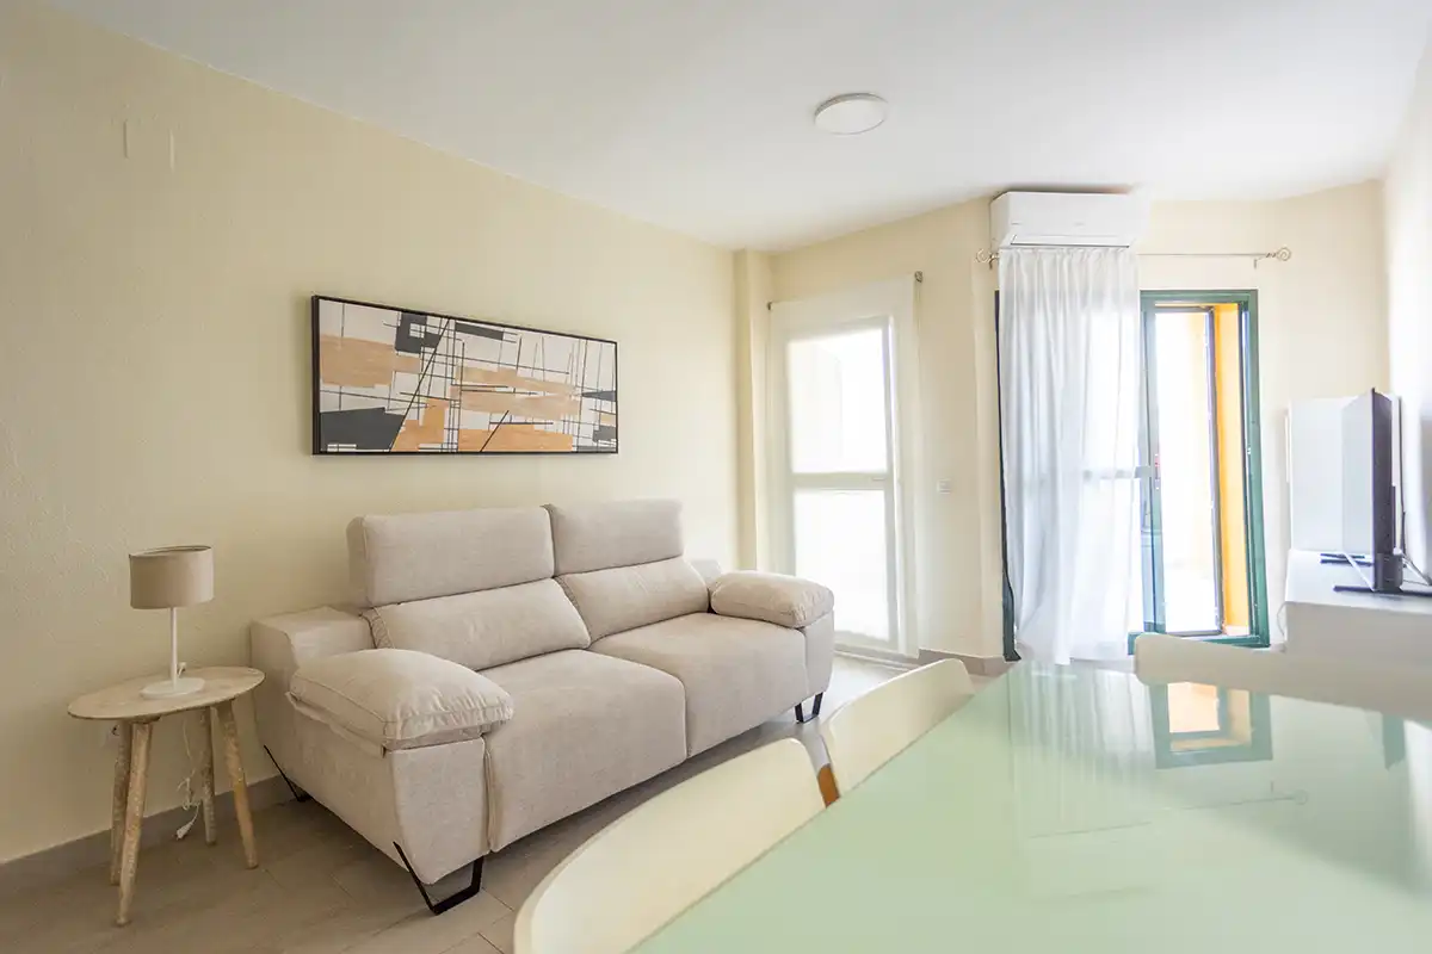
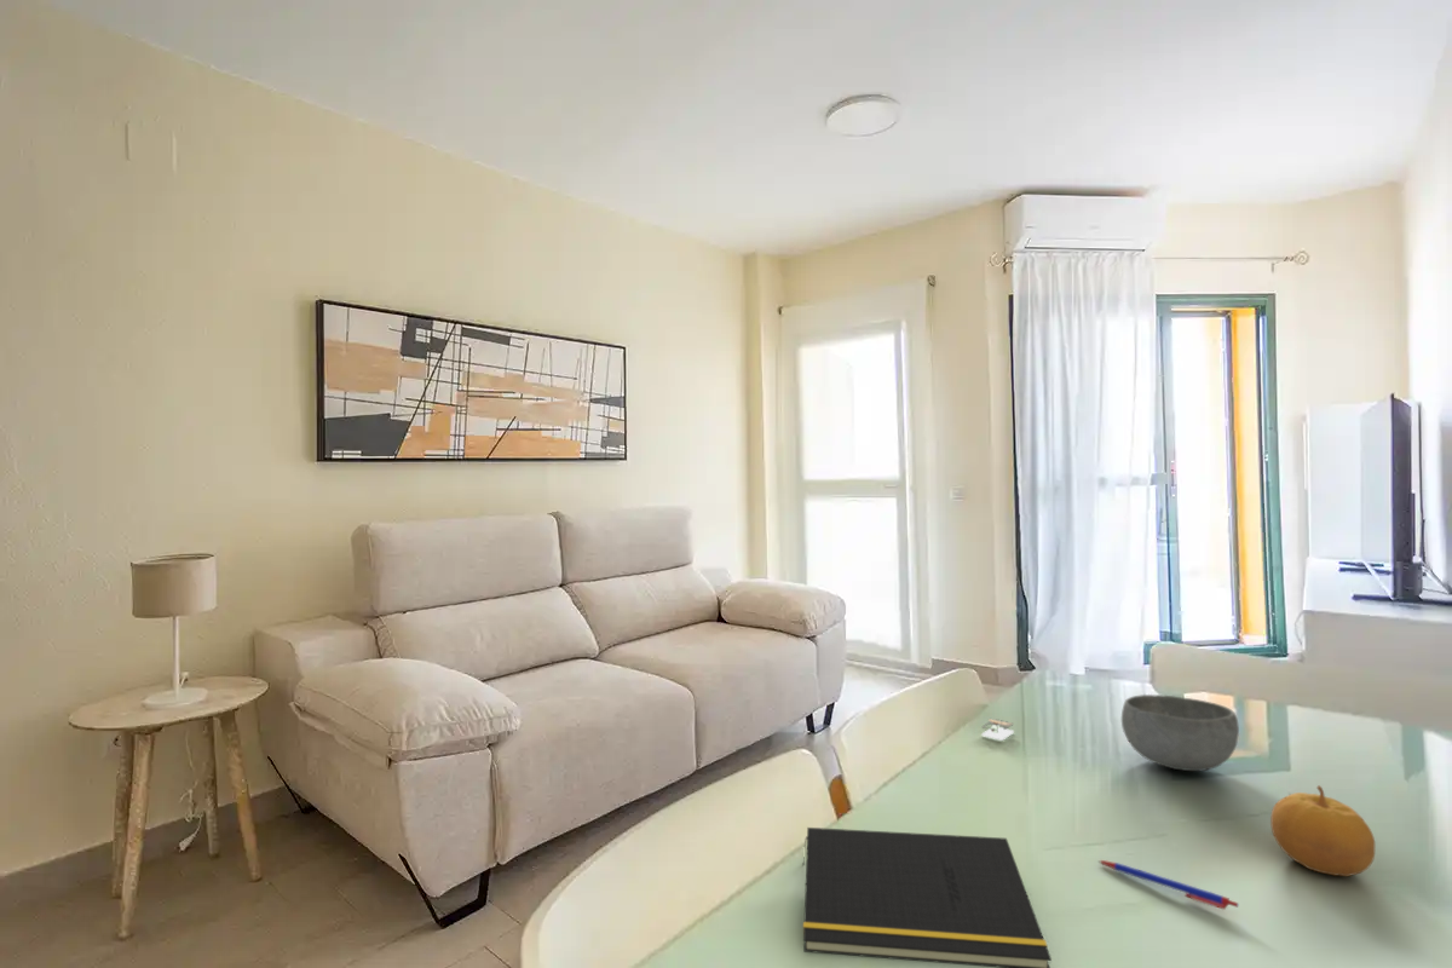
+ fruit (1320, 825)
+ bowl (1177, 734)
+ candle (993, 730)
+ notepad (914, 889)
+ pen (1163, 881)
